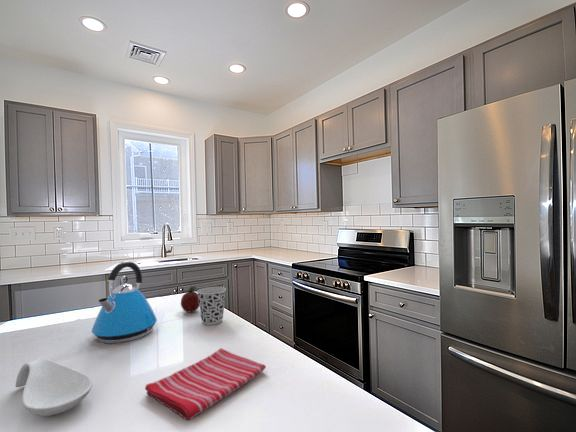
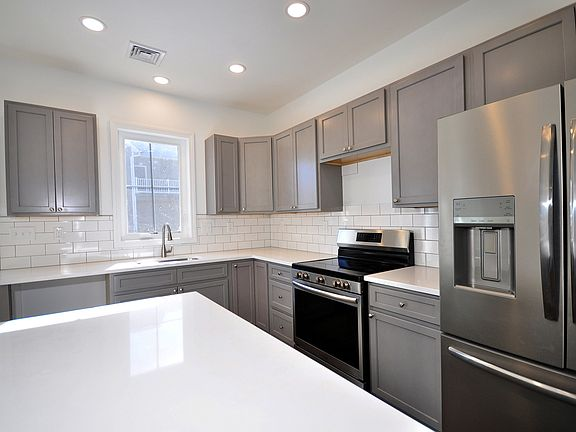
- spoon rest (47, 383)
- fruit (191, 299)
- cup (212, 305)
- kettle (126, 296)
- dish towel (208, 377)
